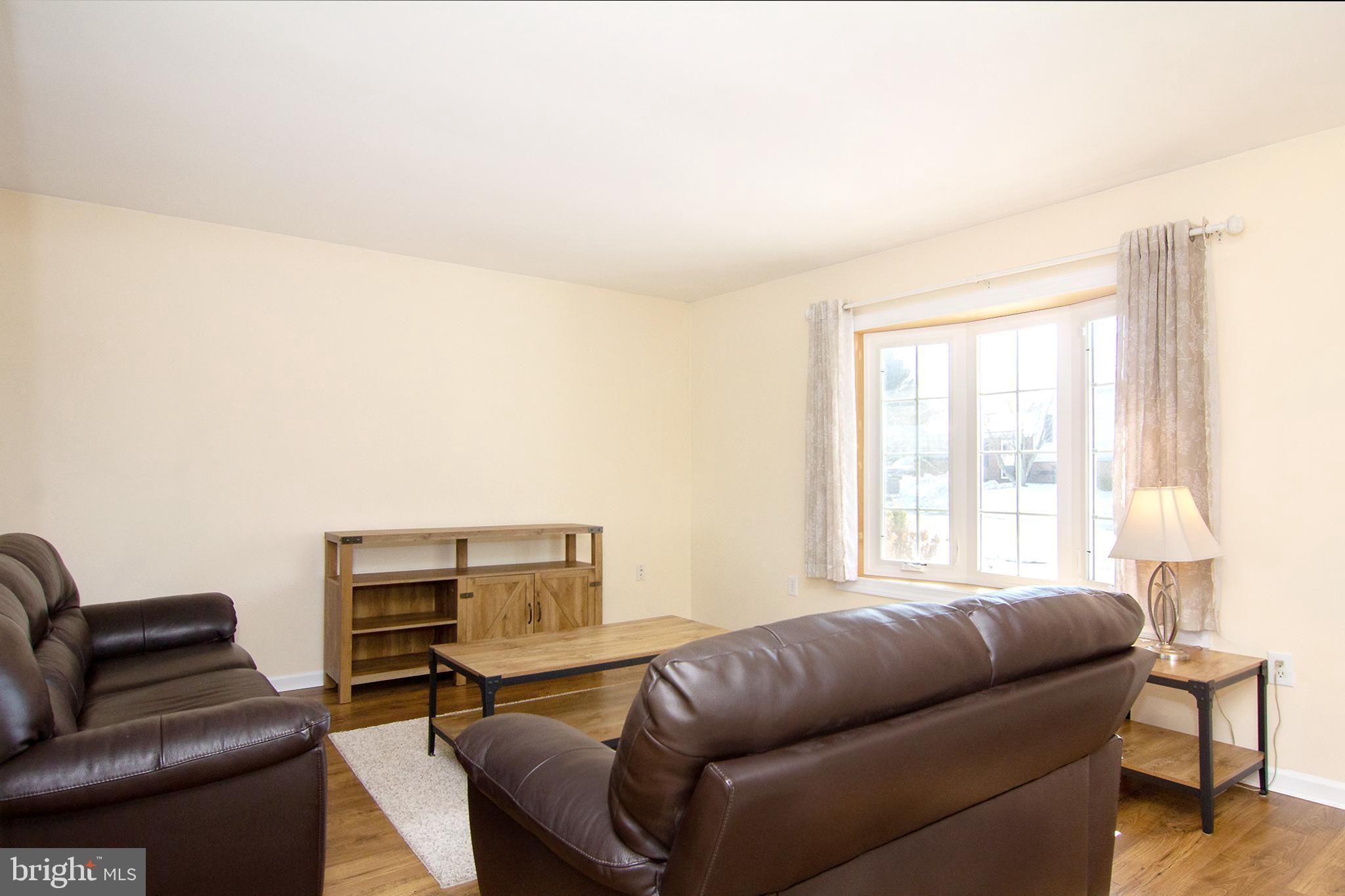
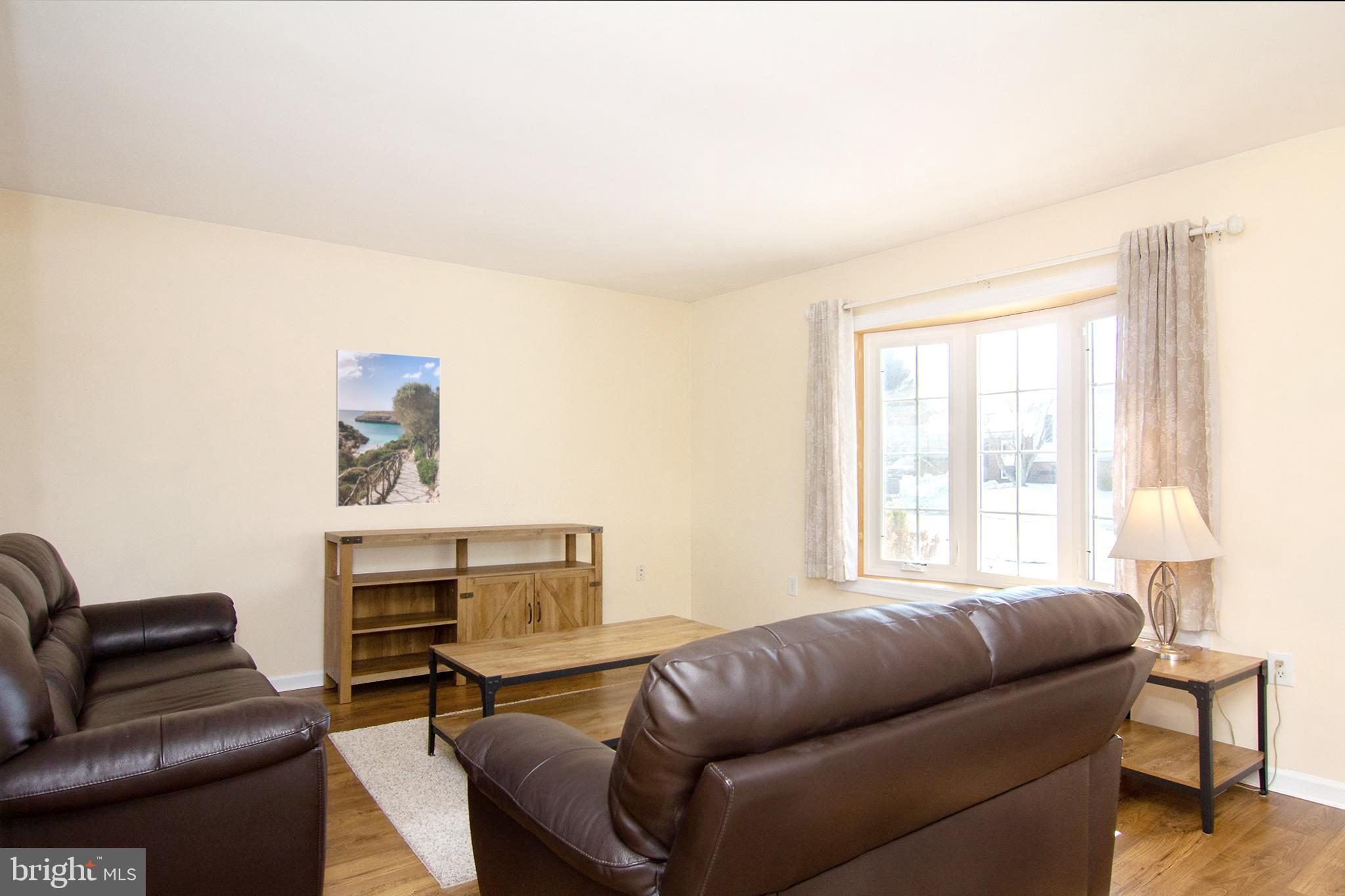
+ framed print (390, 429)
